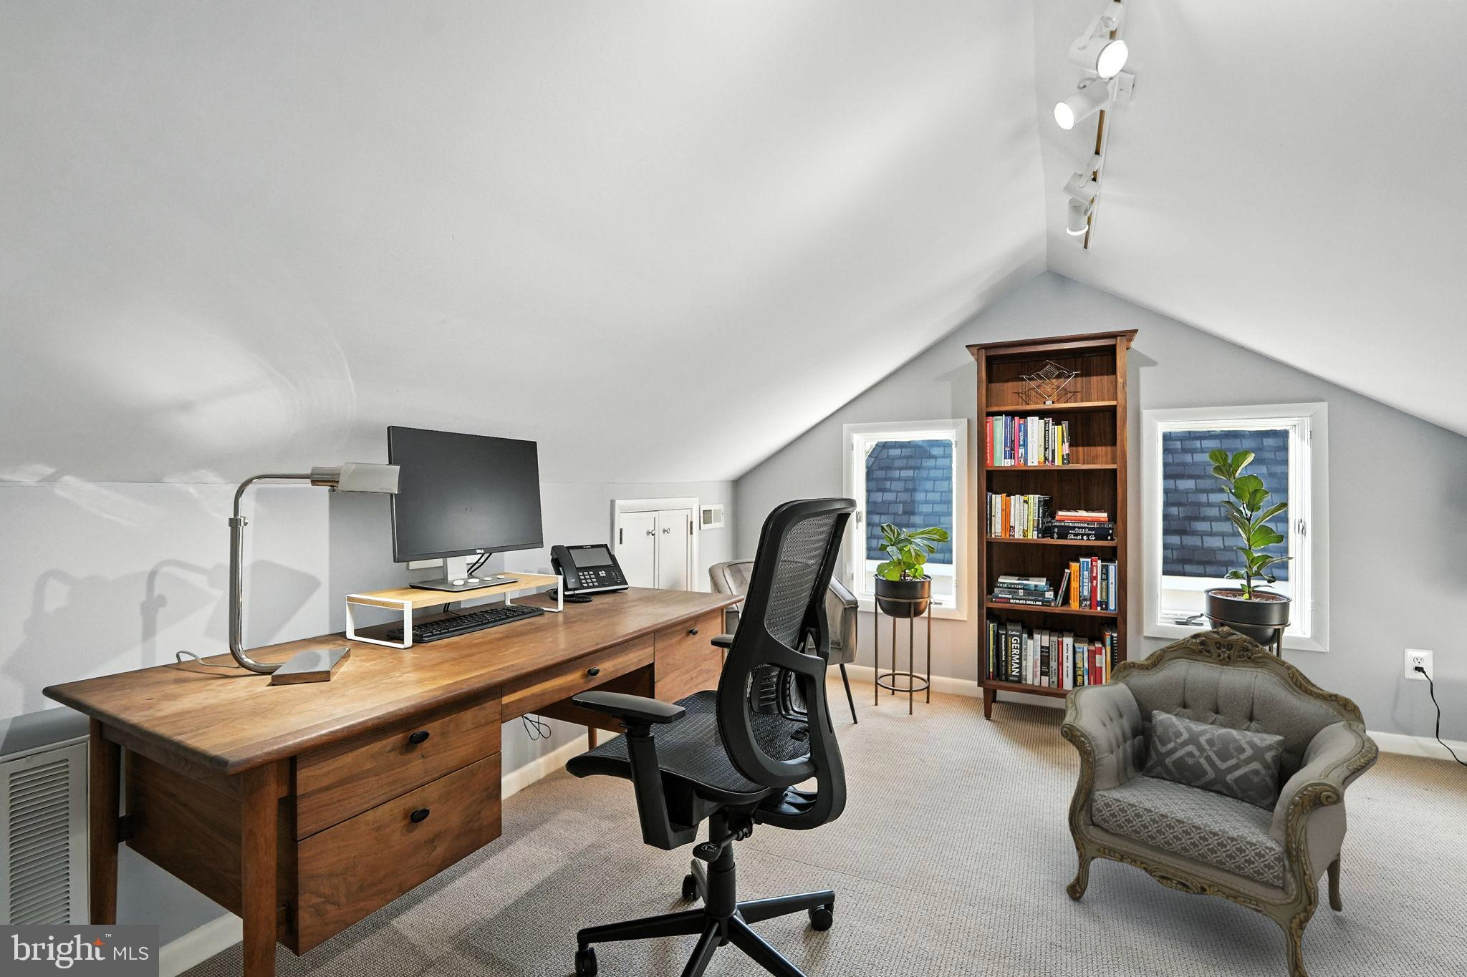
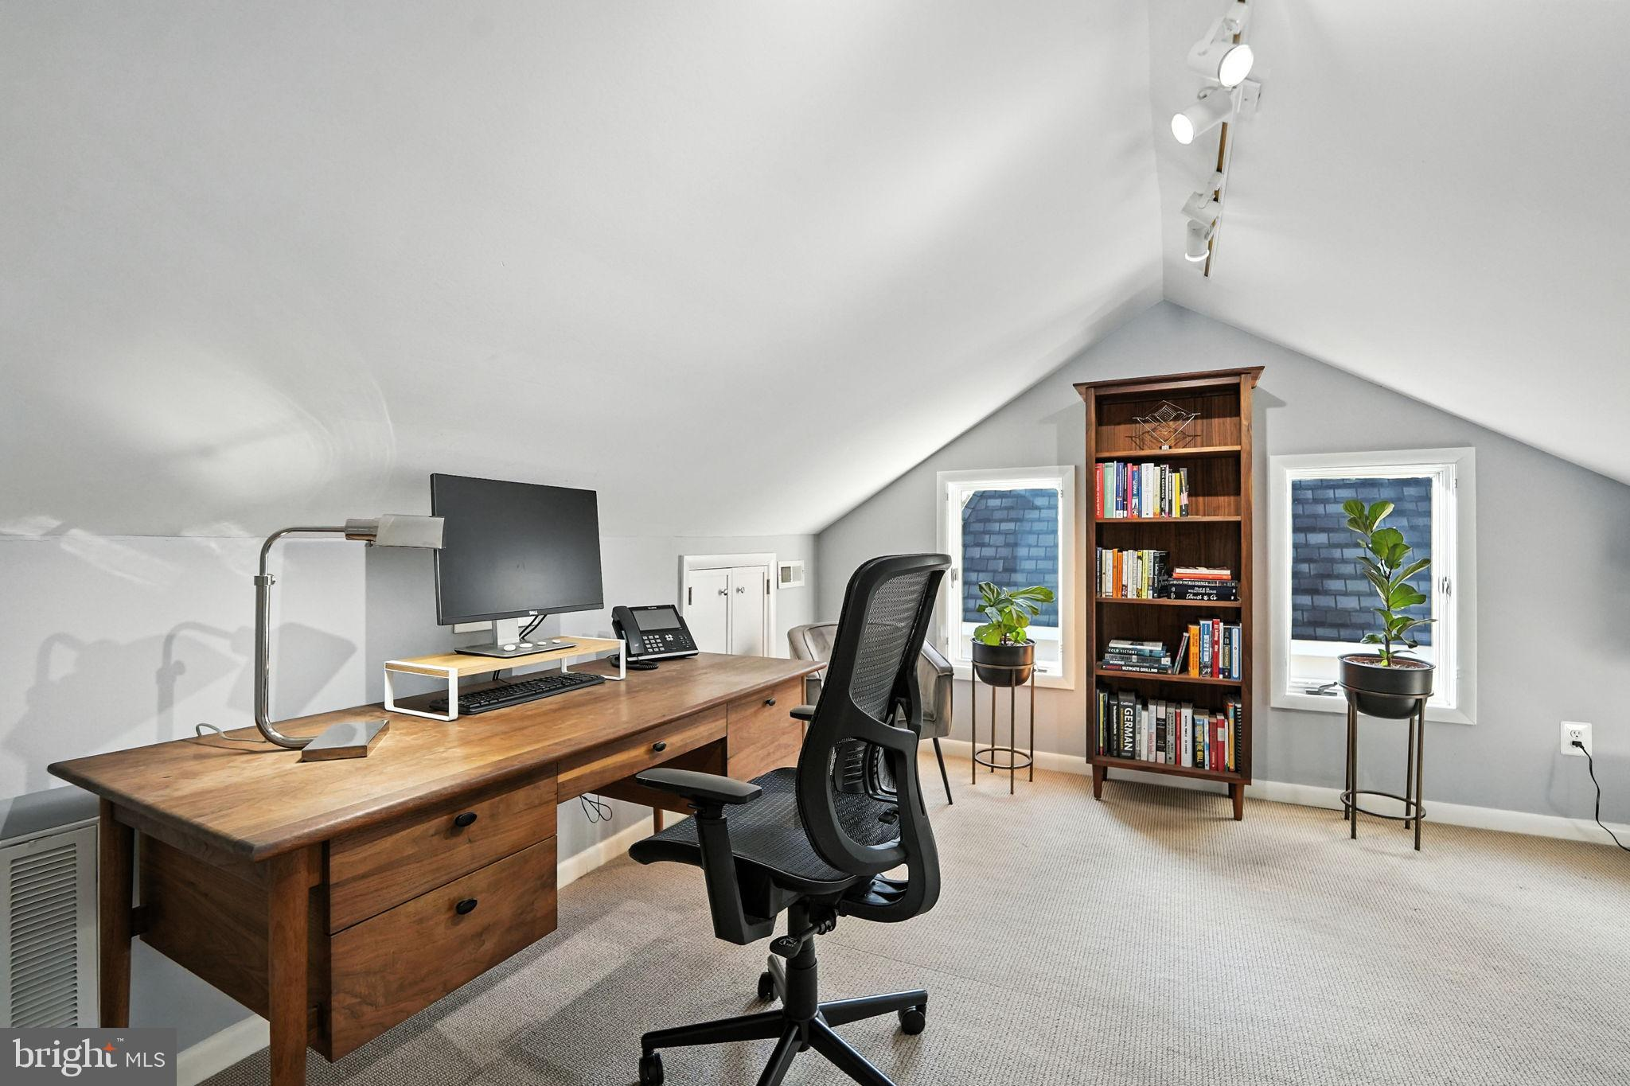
- armchair (1203, 770)
